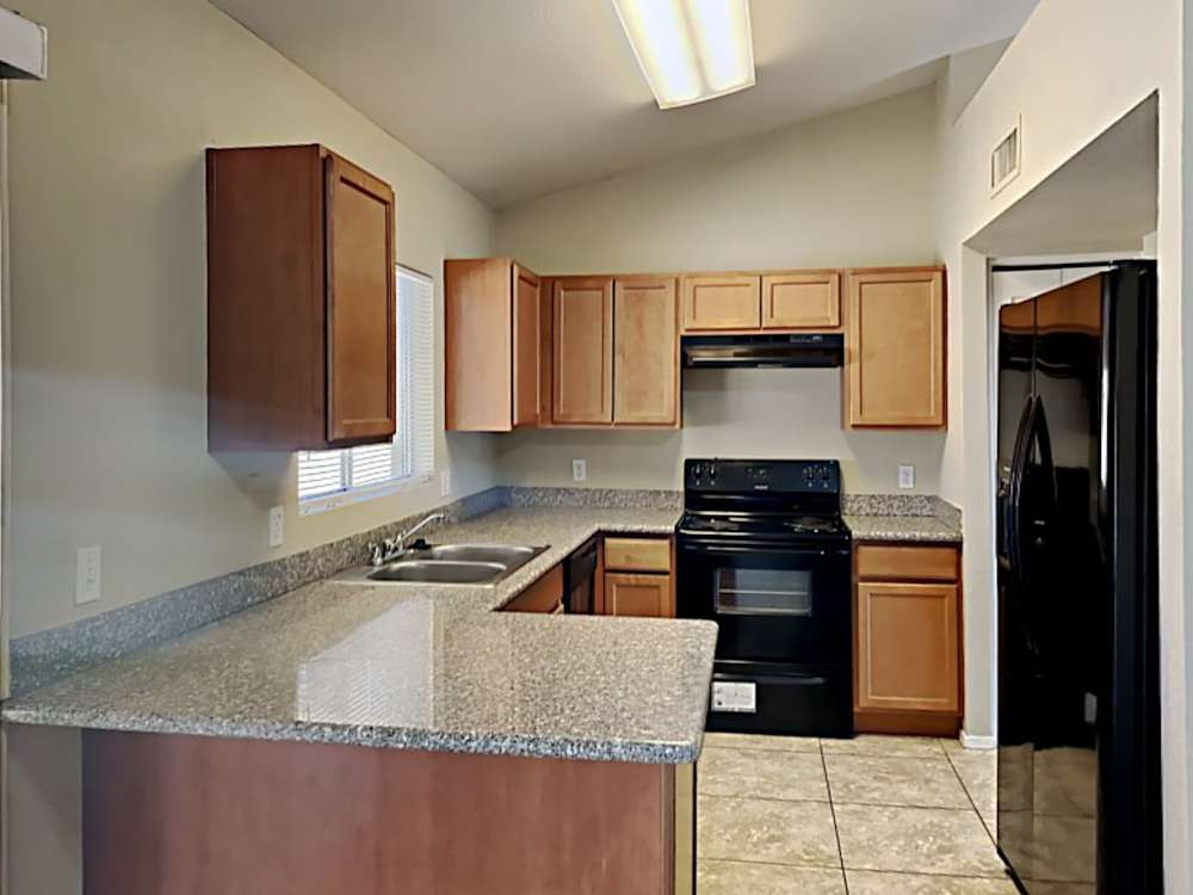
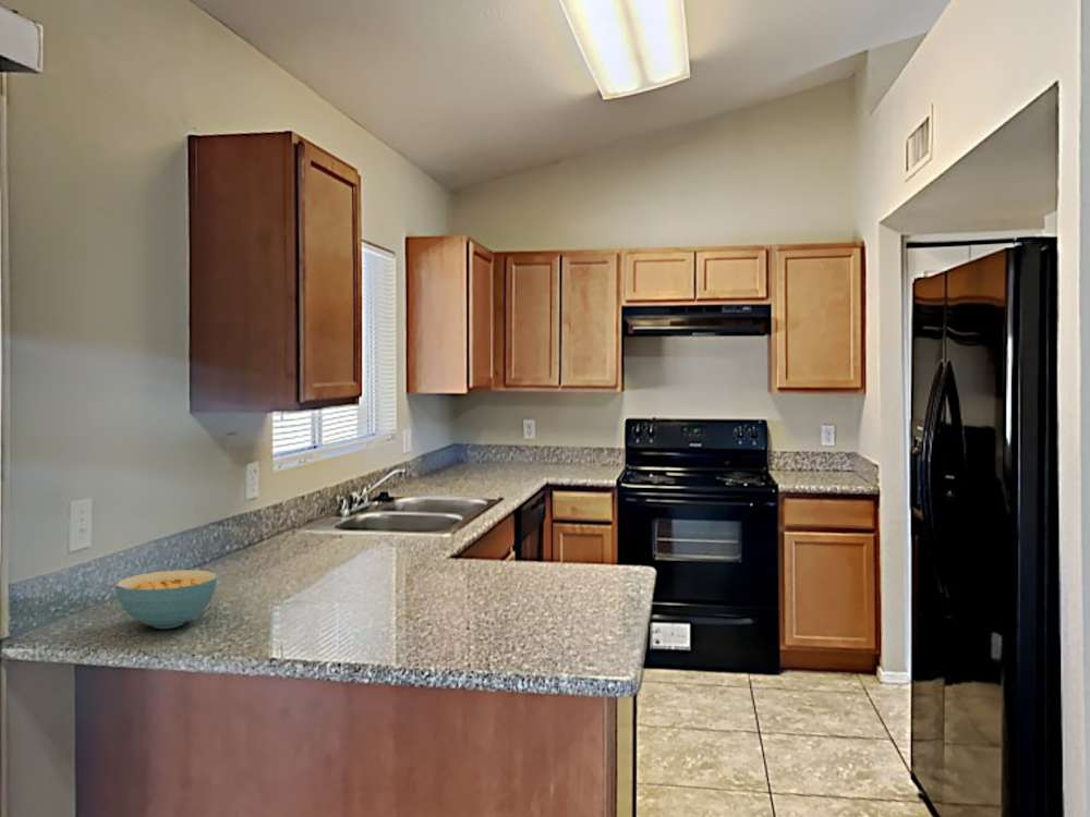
+ cereal bowl (168, 601)
